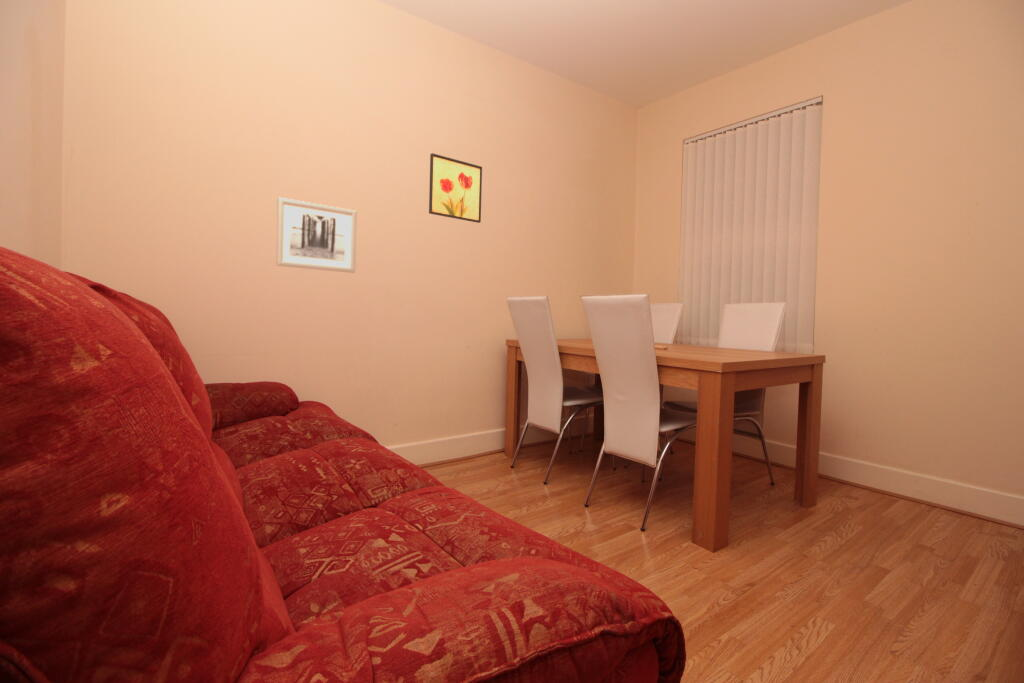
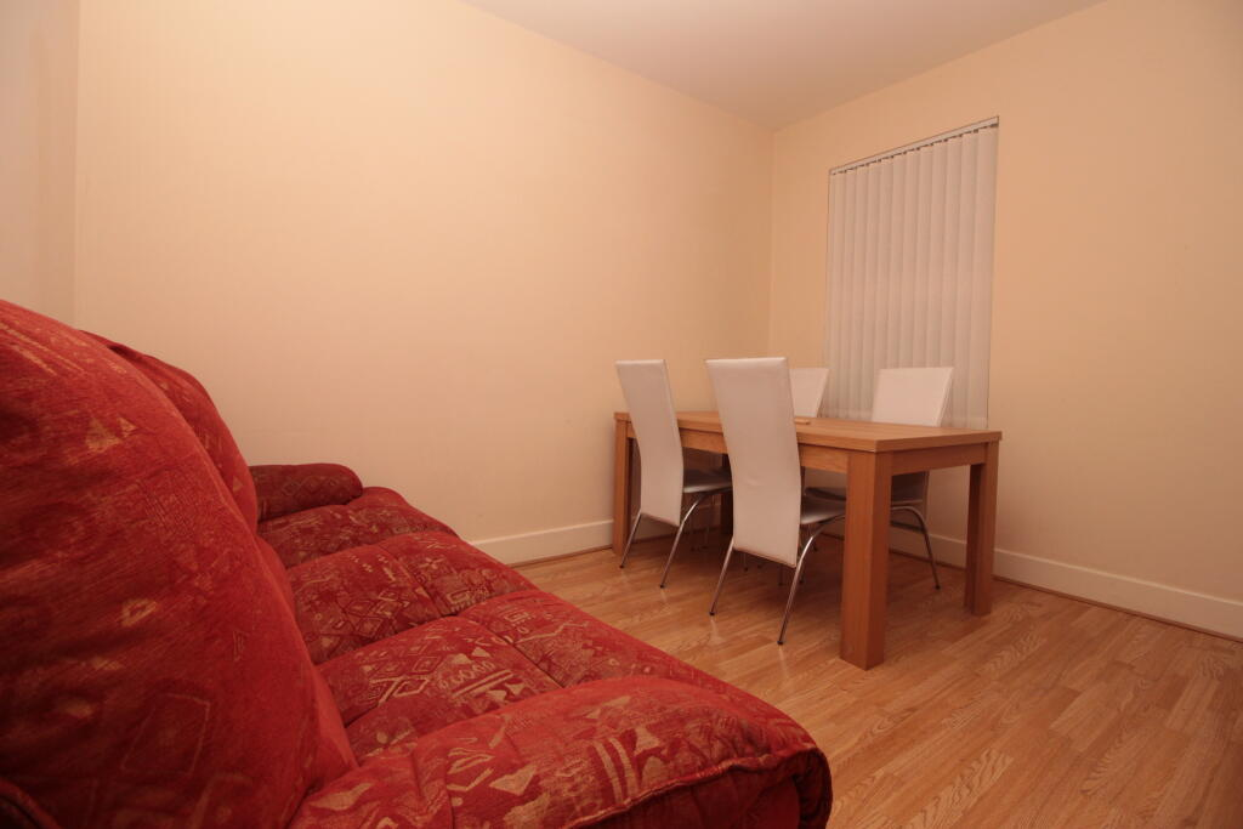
- wall art (455, 189)
- wall art (318, 237)
